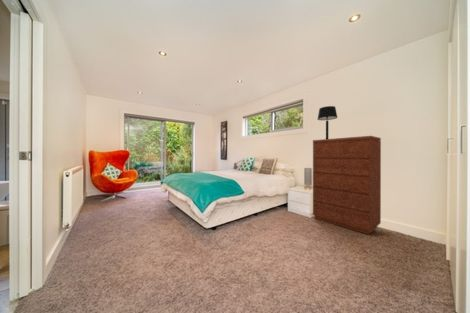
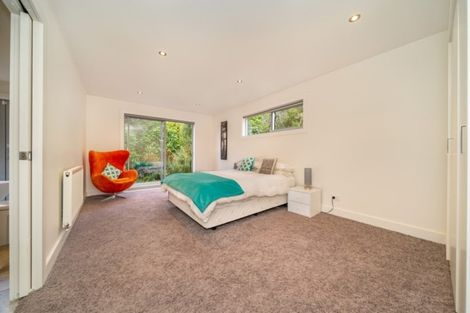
- table lamp (327, 124)
- dresser (344, 180)
